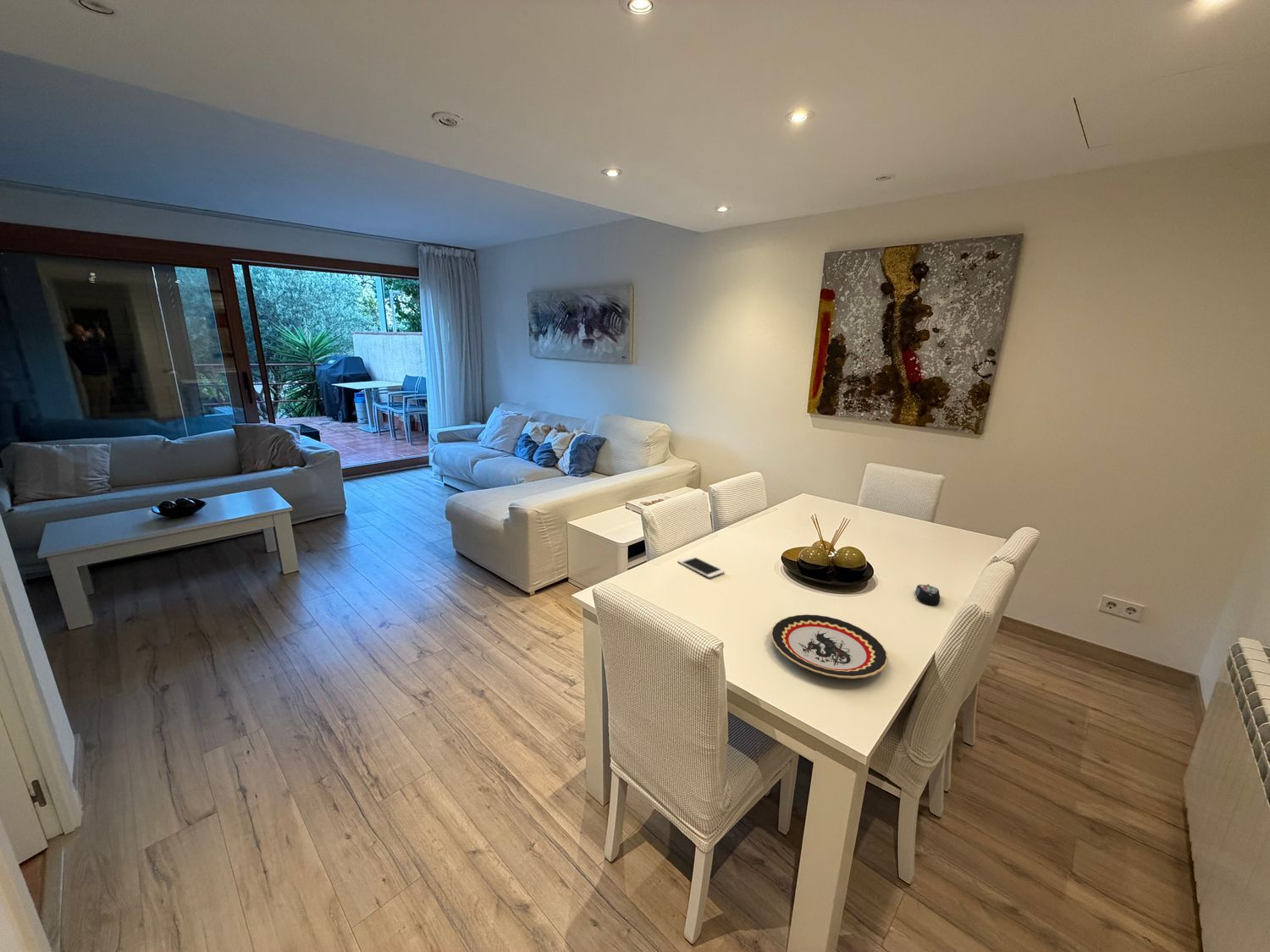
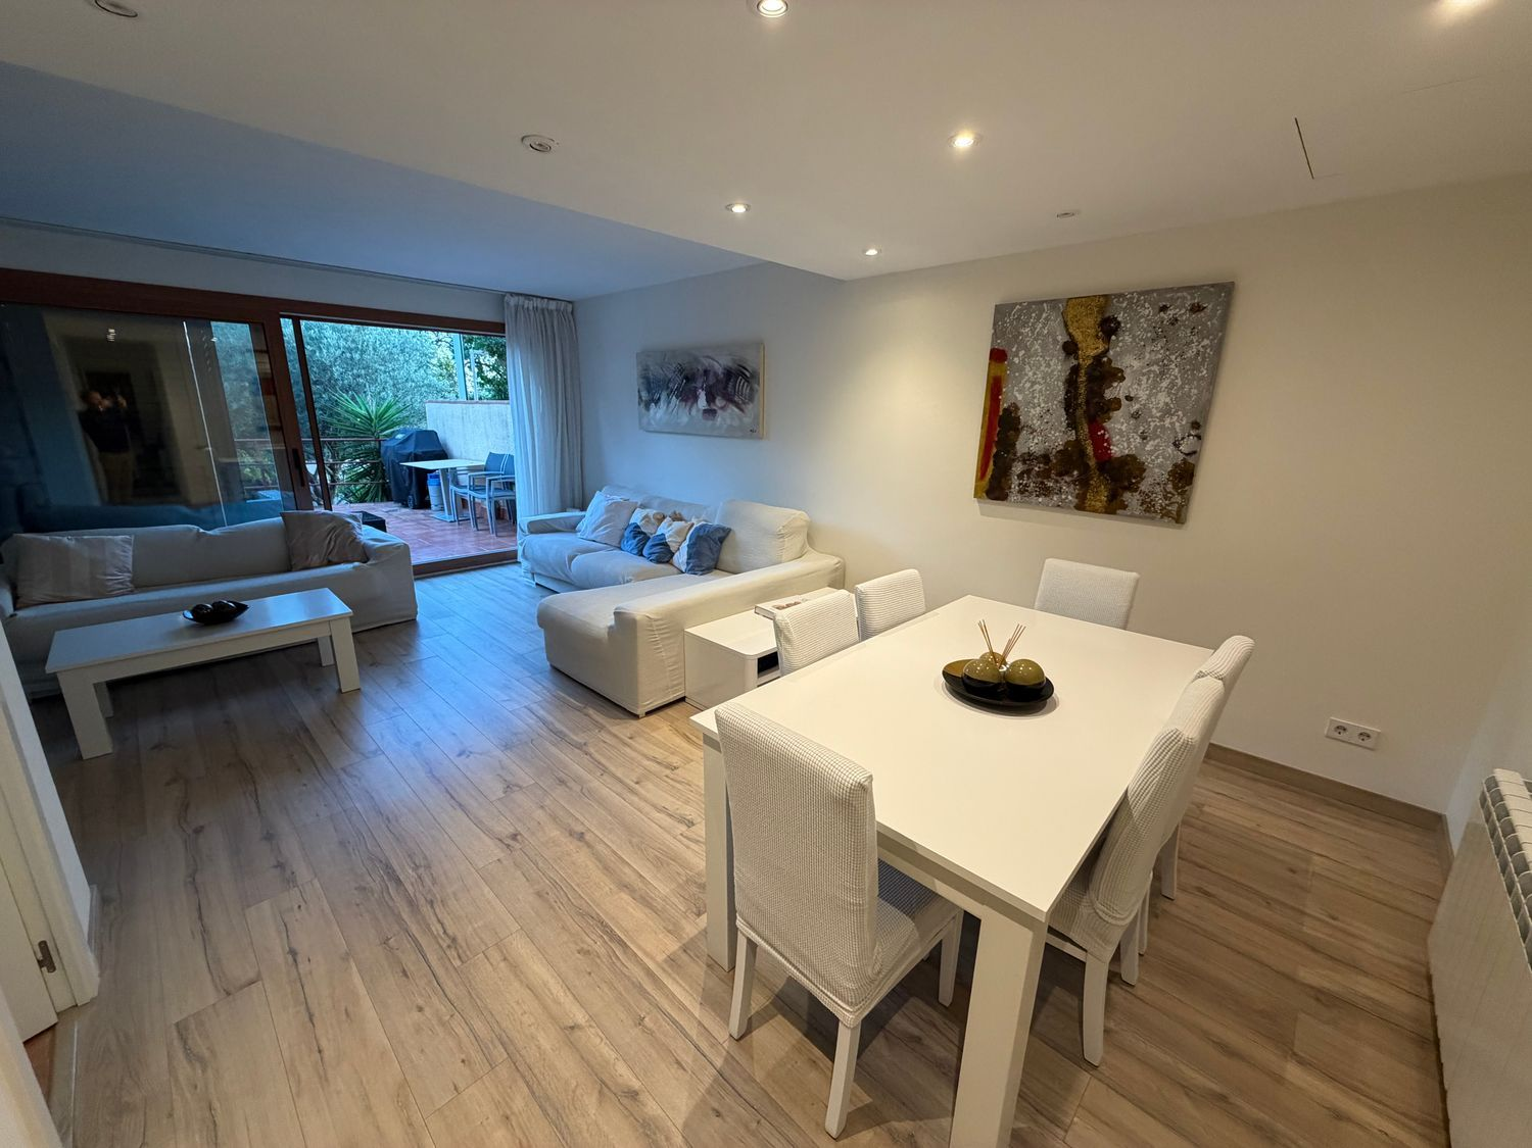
- computer mouse (928, 592)
- cell phone (700, 566)
- plate (826, 646)
